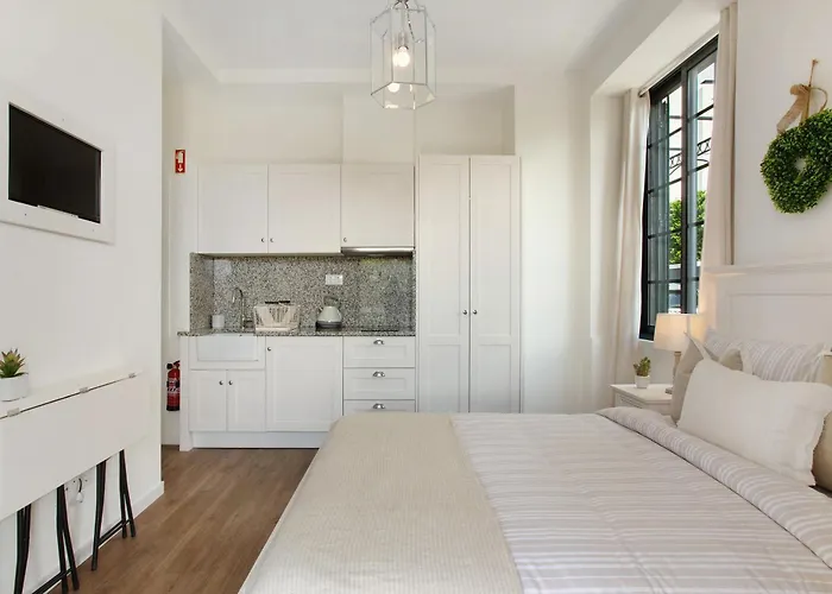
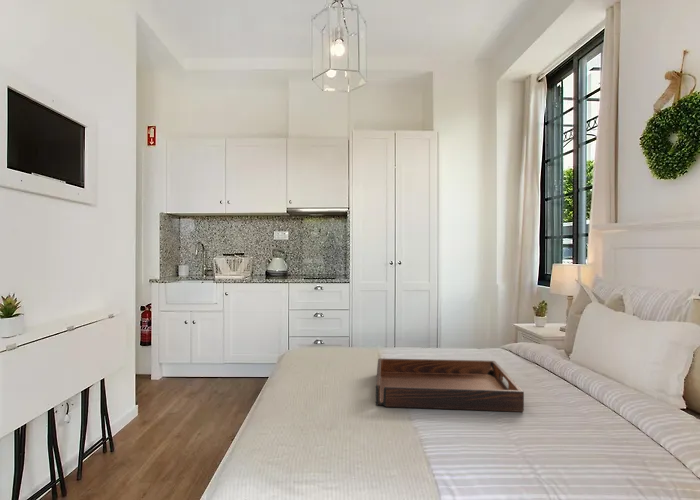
+ serving tray (441, 381)
